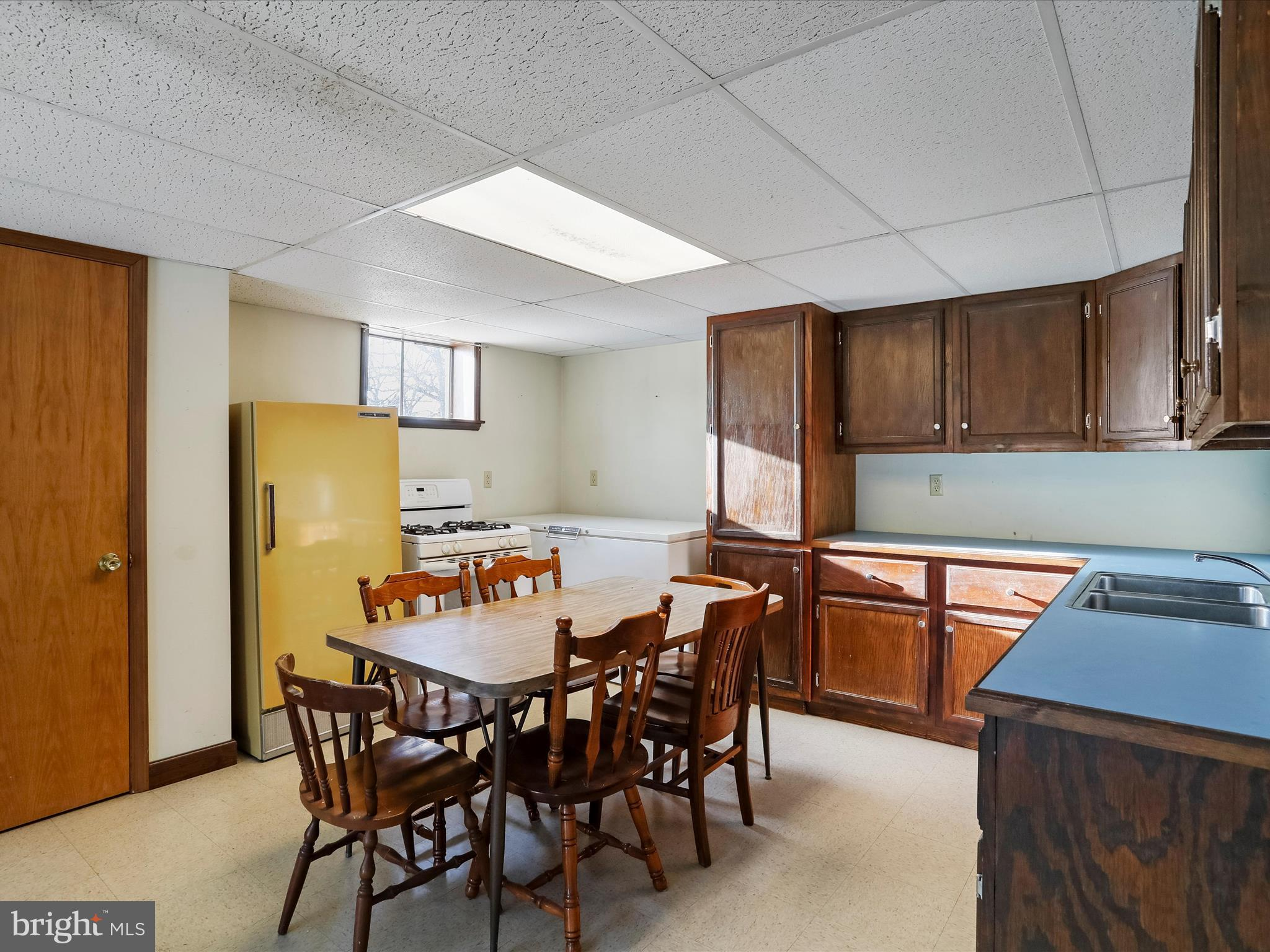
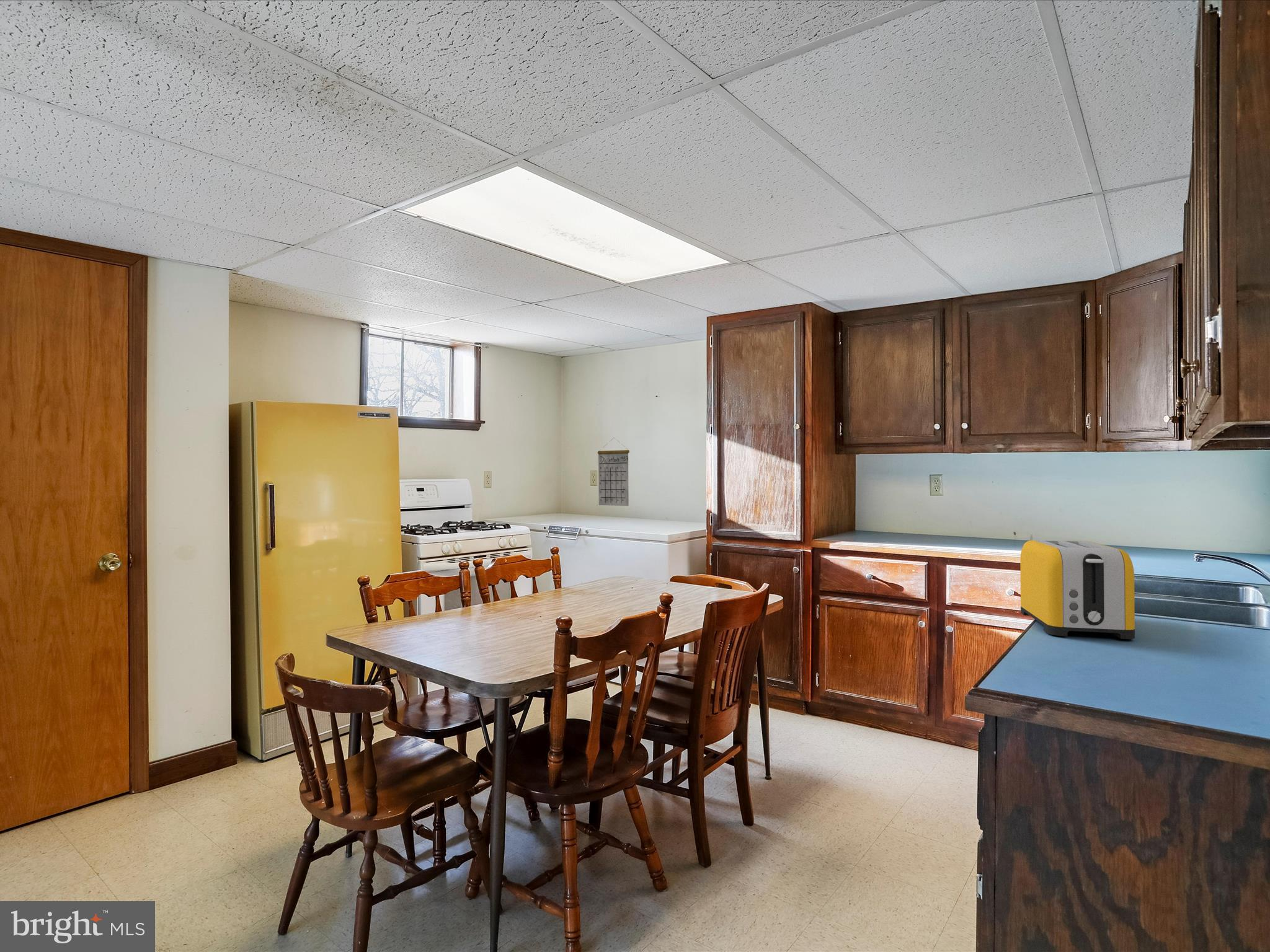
+ calendar (613, 471)
+ toaster (1073, 584)
